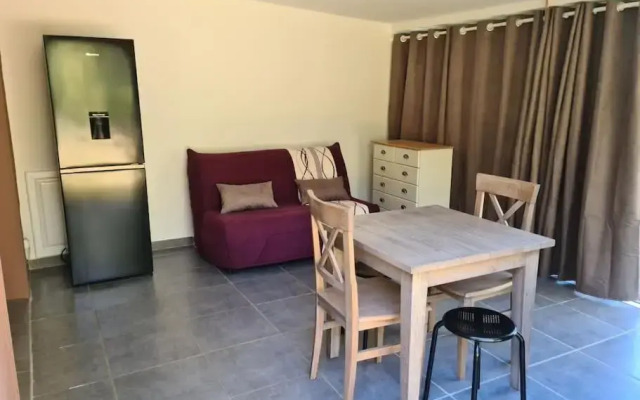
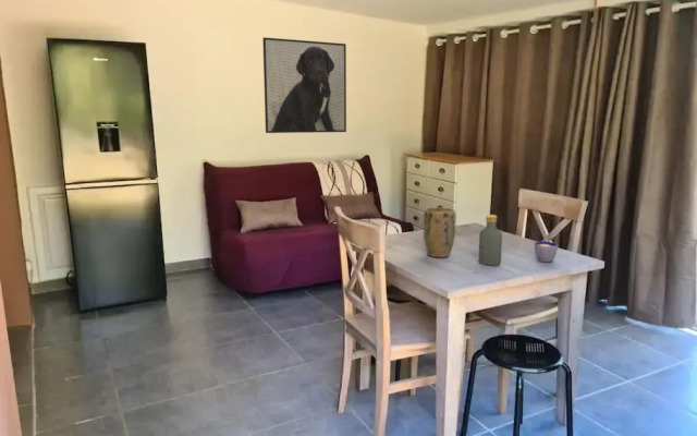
+ cup (545, 251)
+ plant pot (439, 232)
+ vodka (490, 239)
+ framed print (306, 87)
